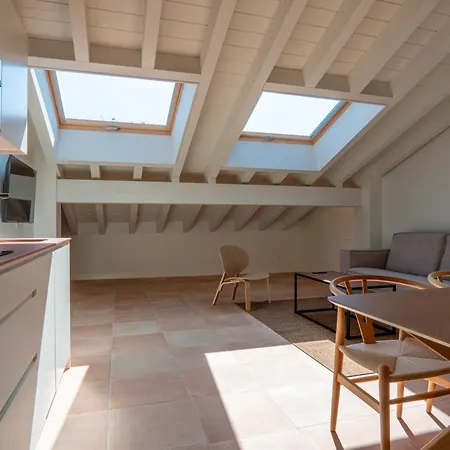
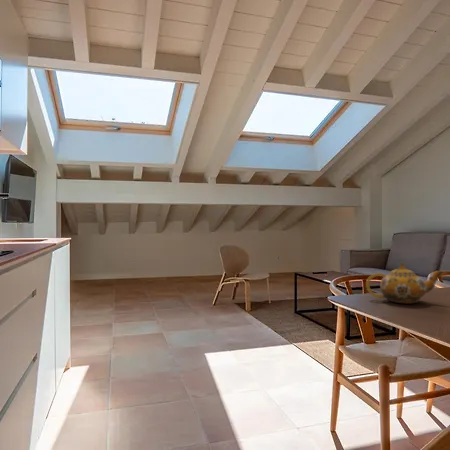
+ teapot (403, 282)
